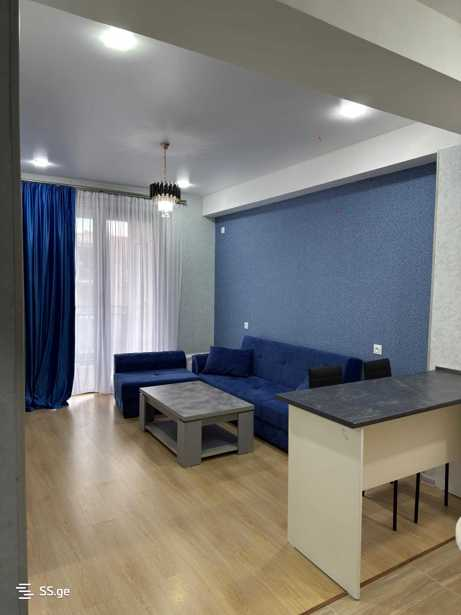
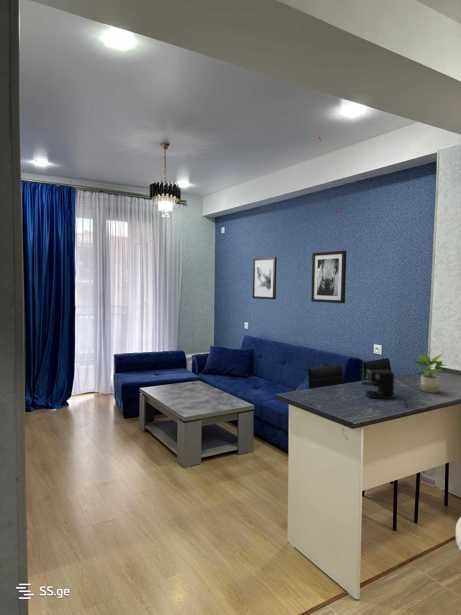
+ wall art (264, 278)
+ wall art (328, 277)
+ coffee maker (384, 386)
+ potted plant (427, 371)
